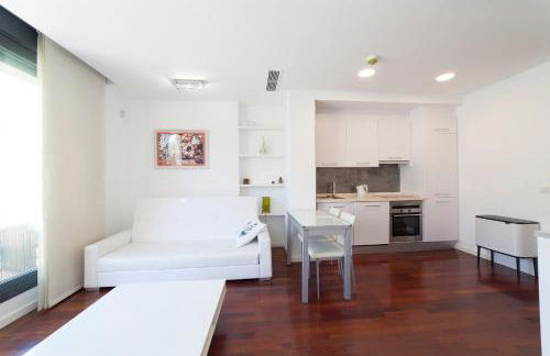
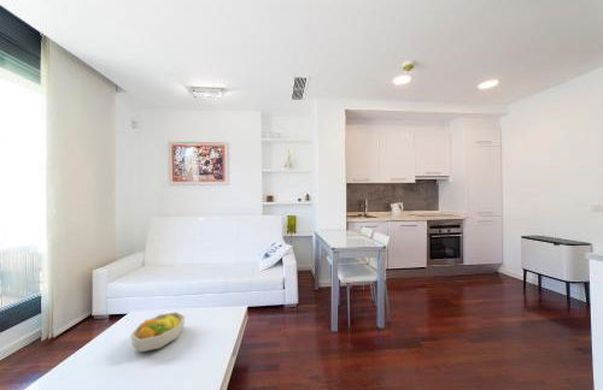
+ fruit bowl (159, 329)
